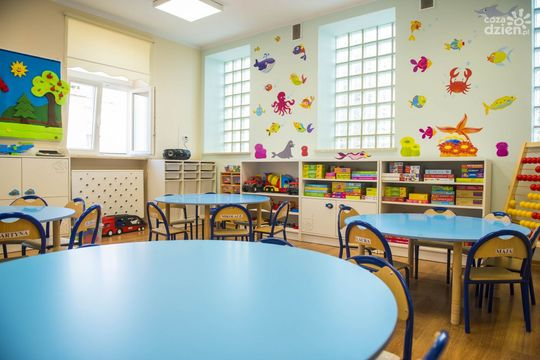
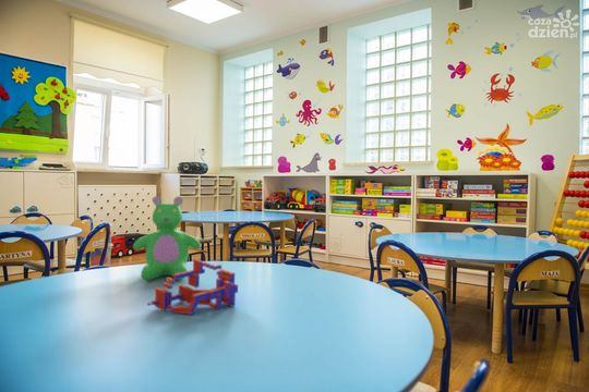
+ toy blocks (194, 284)
+ teddy bear (166, 236)
